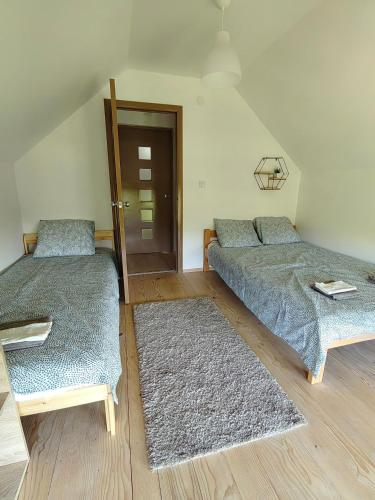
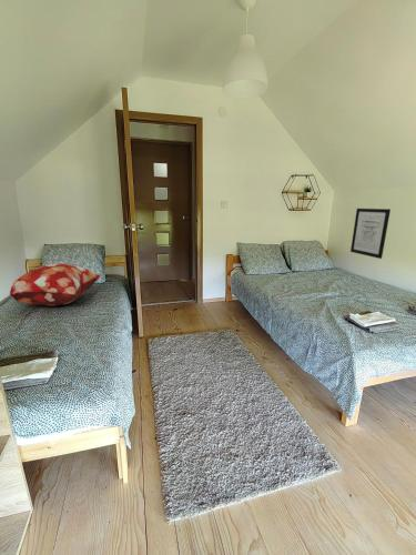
+ wall art (368, 232)
+ decorative pillow (59, 284)
